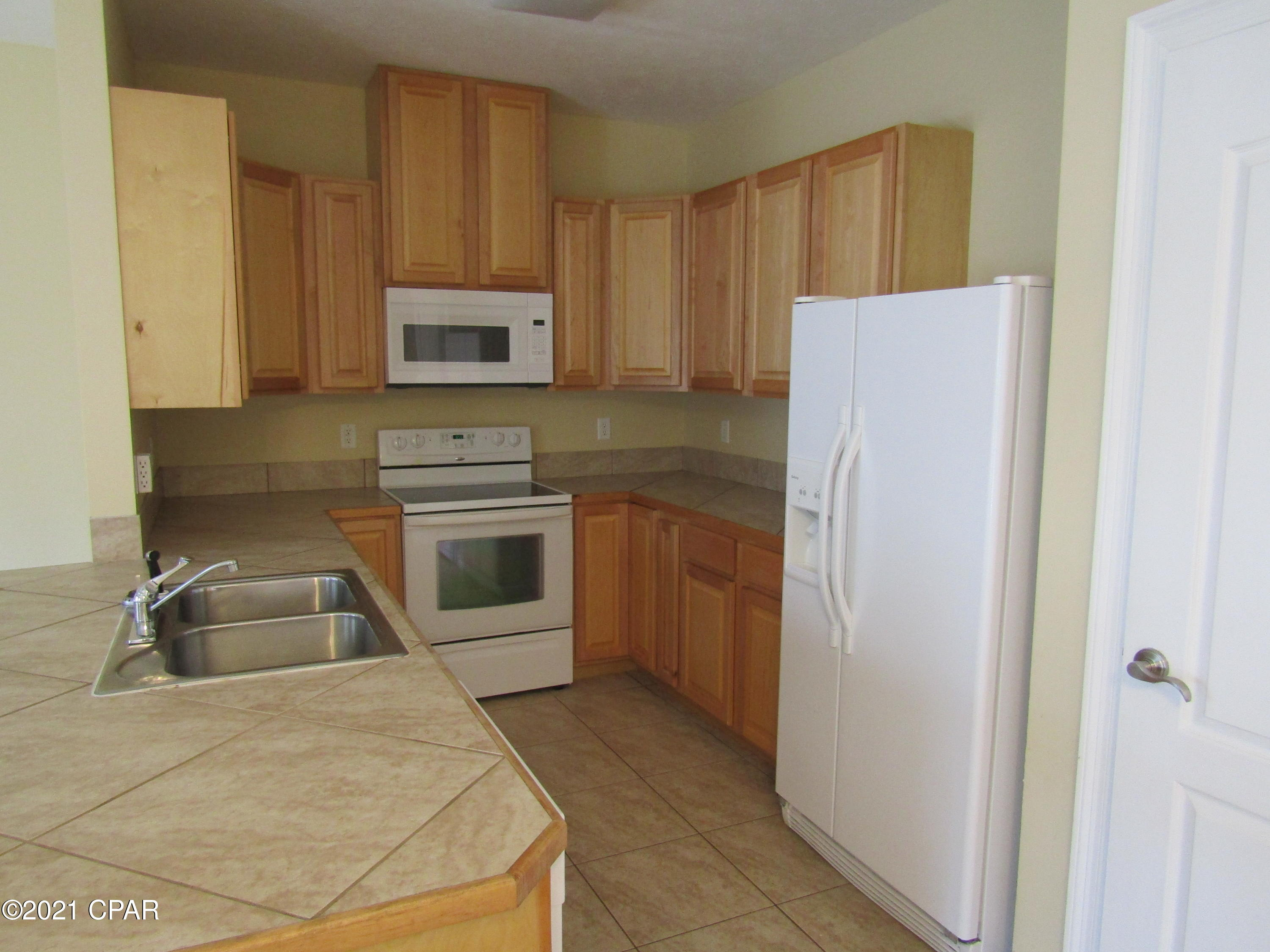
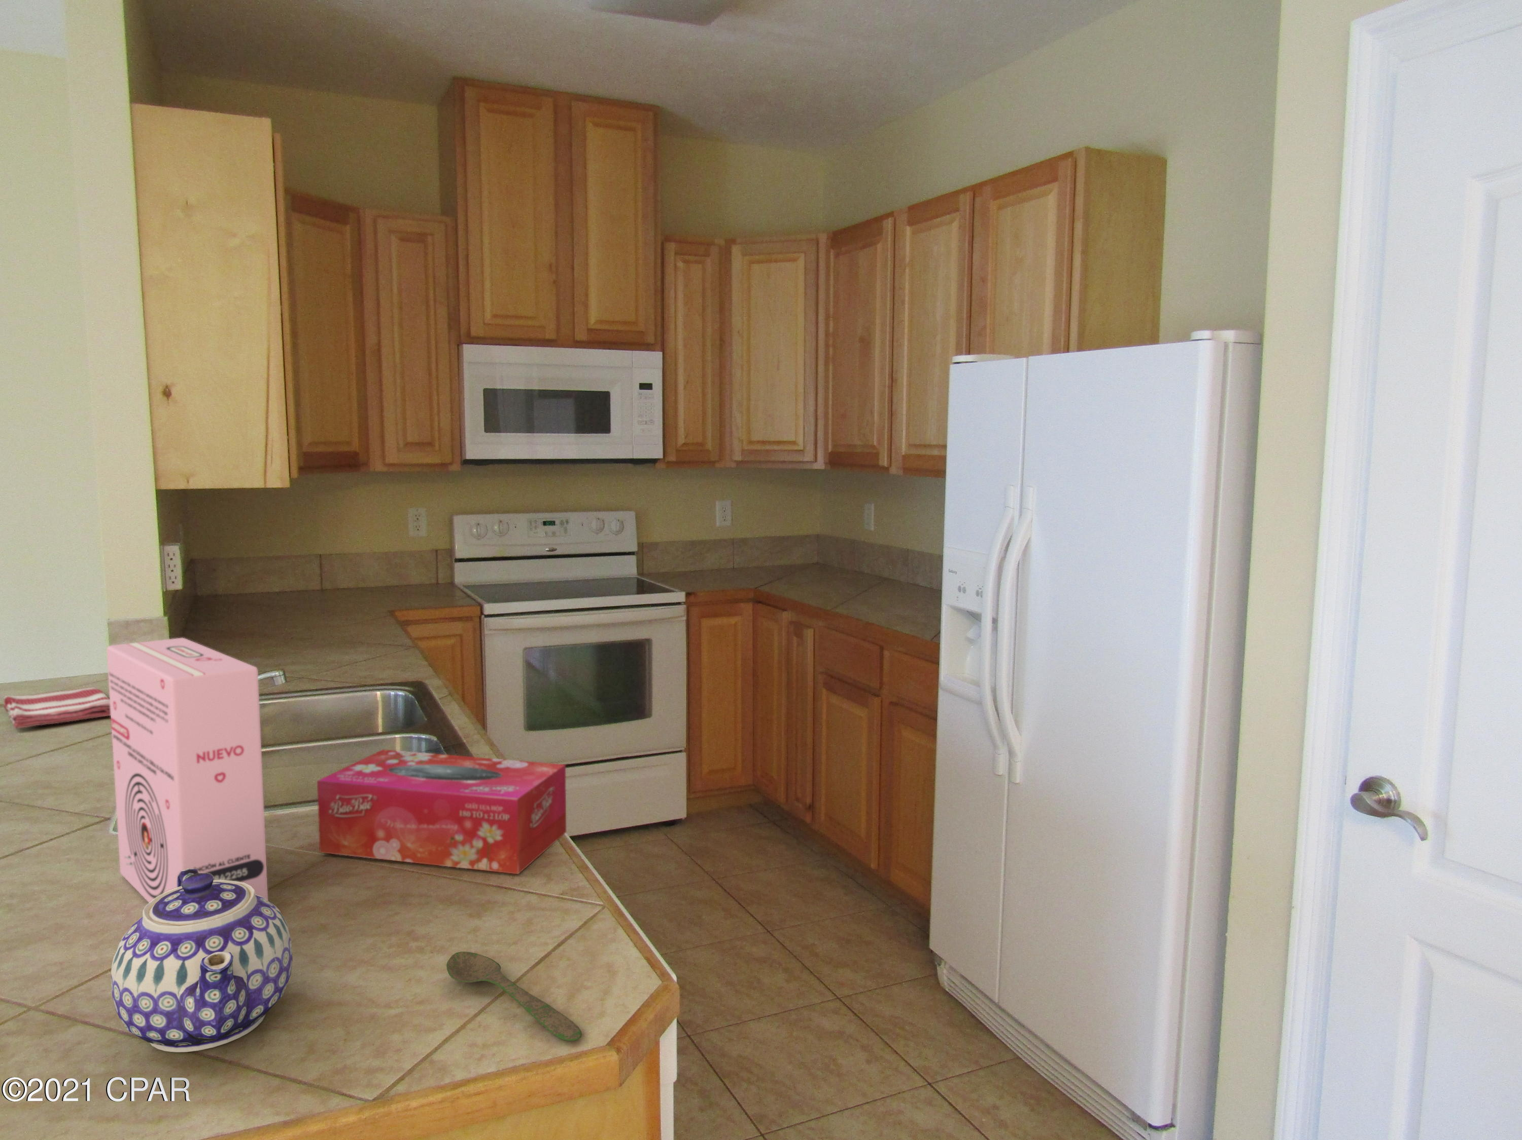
+ spoon (513, 994)
+ teapot (204, 948)
+ tissue box (446, 807)
+ dish towel (60, 704)
+ cereal box (185, 777)
